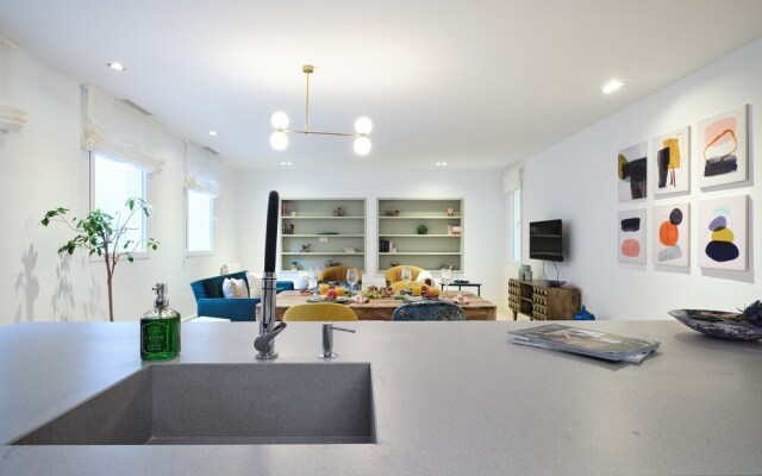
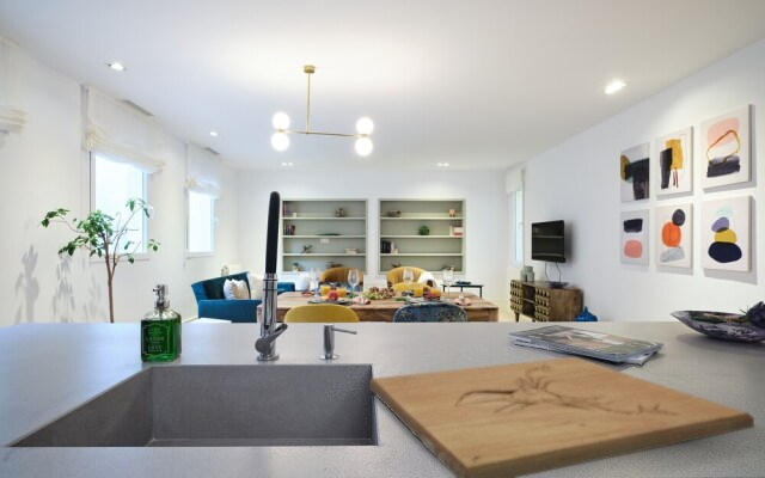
+ cutting board (539, 399)
